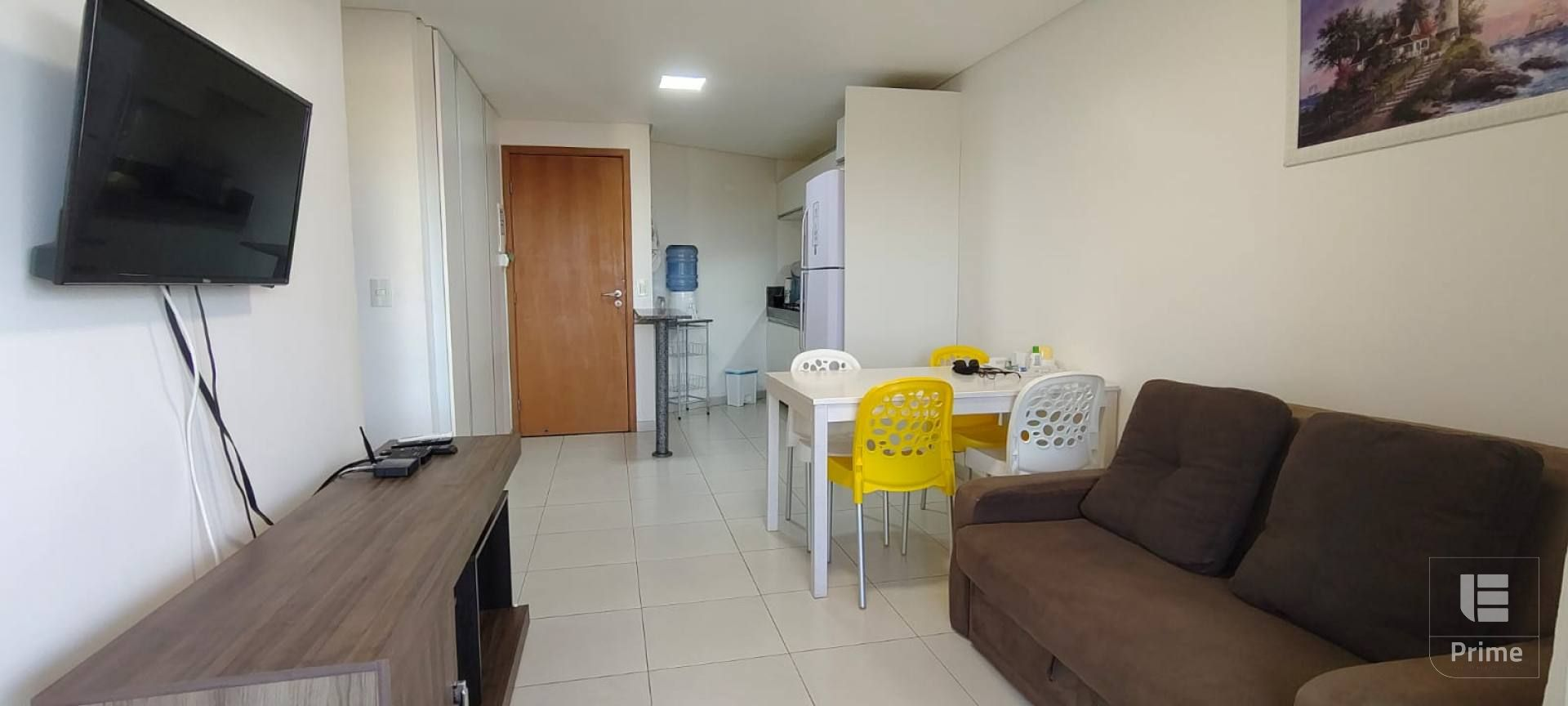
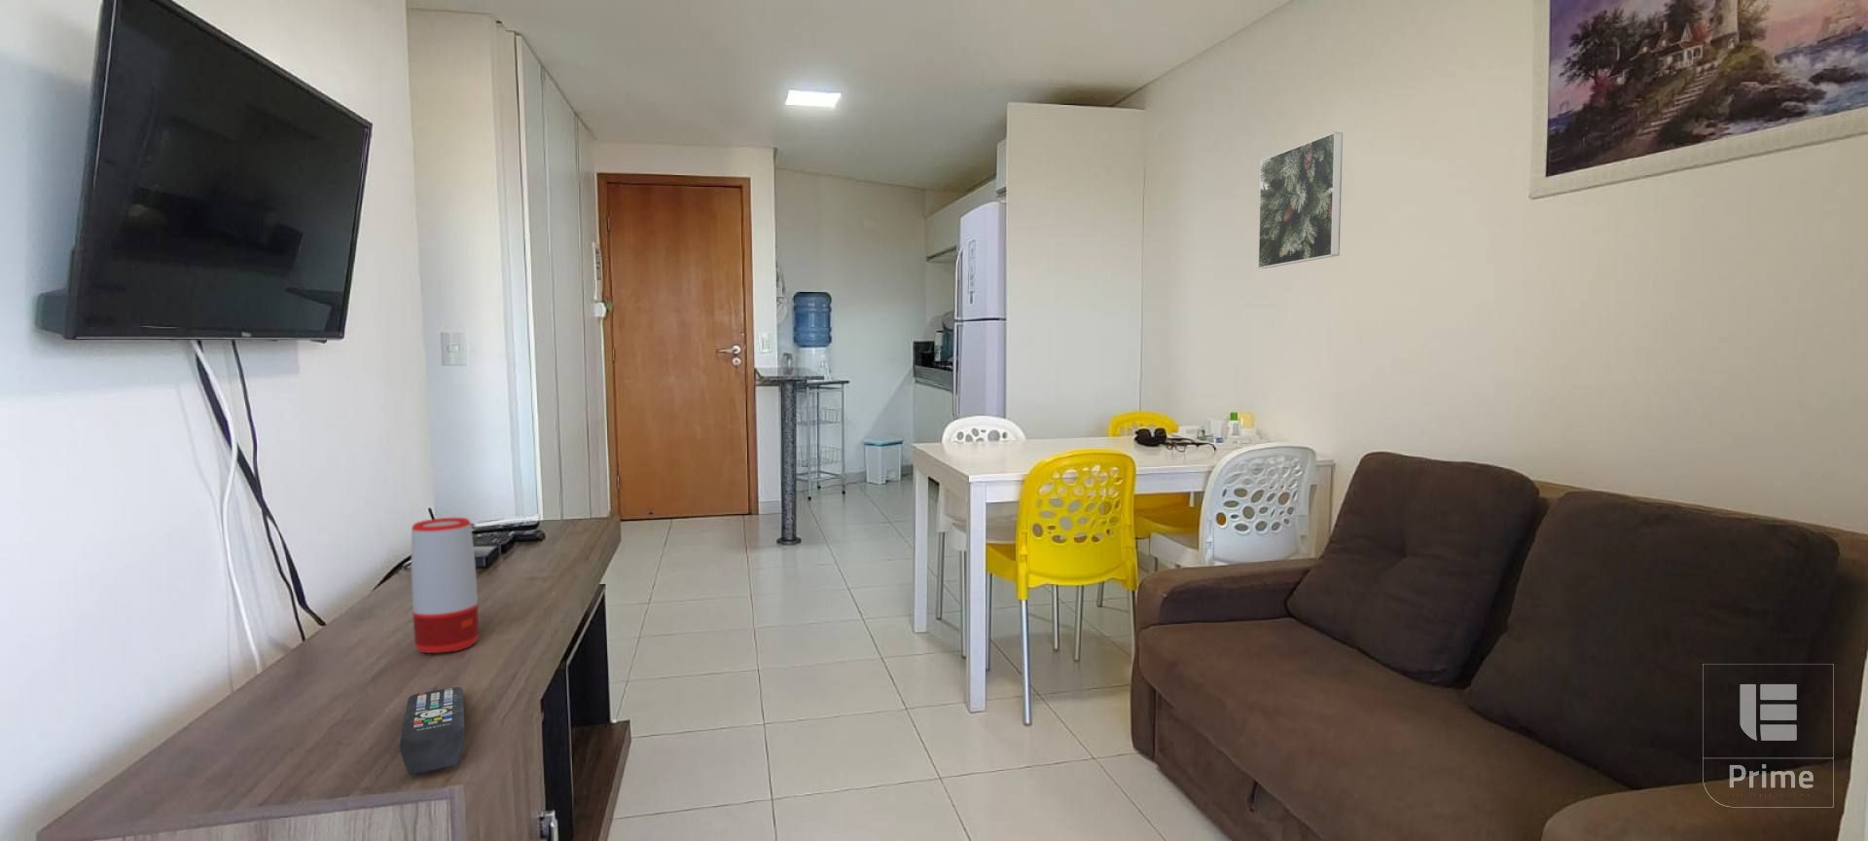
+ remote control (434, 721)
+ speaker (444, 584)
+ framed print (1297, 205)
